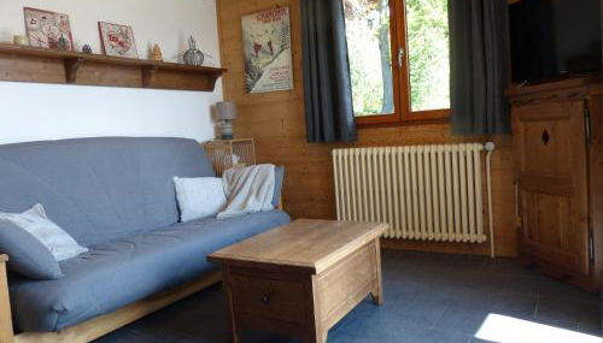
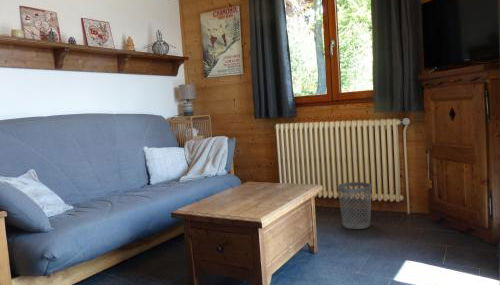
+ wastebasket (354, 205)
